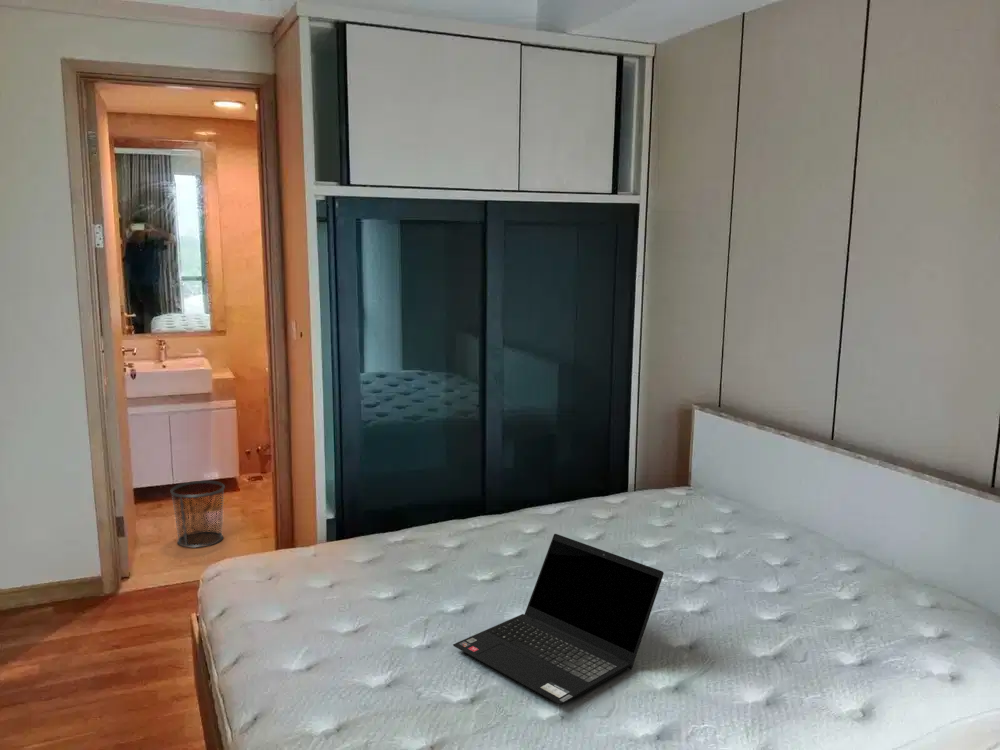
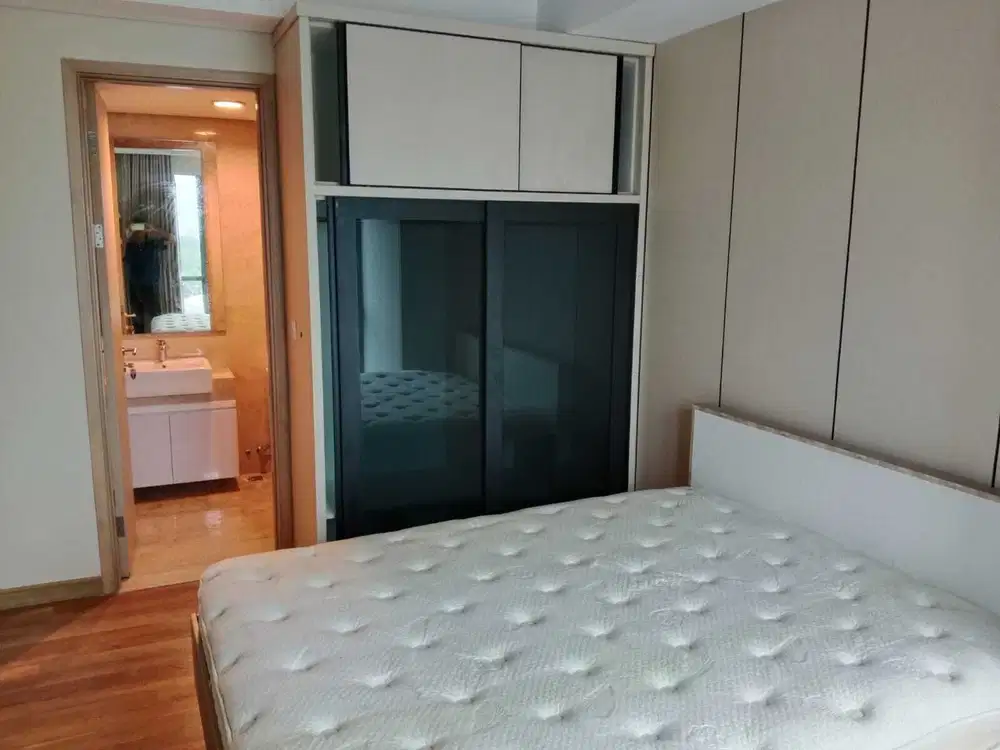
- waste bin (199, 513)
- laptop computer (557, 611)
